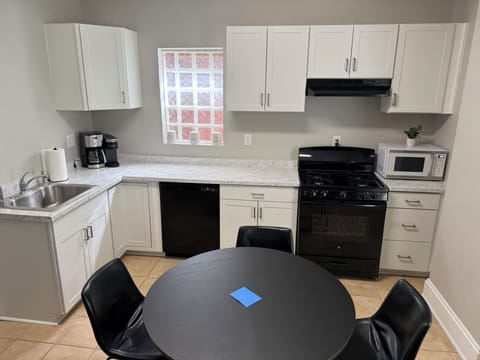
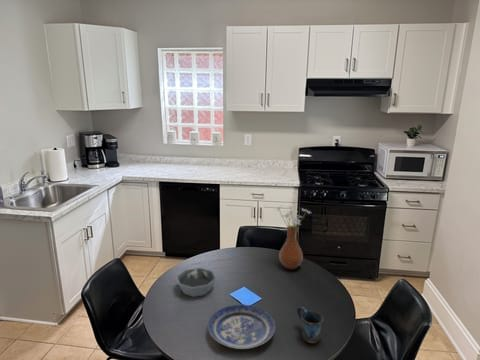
+ plate (241, 328)
+ vase (290, 236)
+ bowl (196, 279)
+ mug (310, 324)
